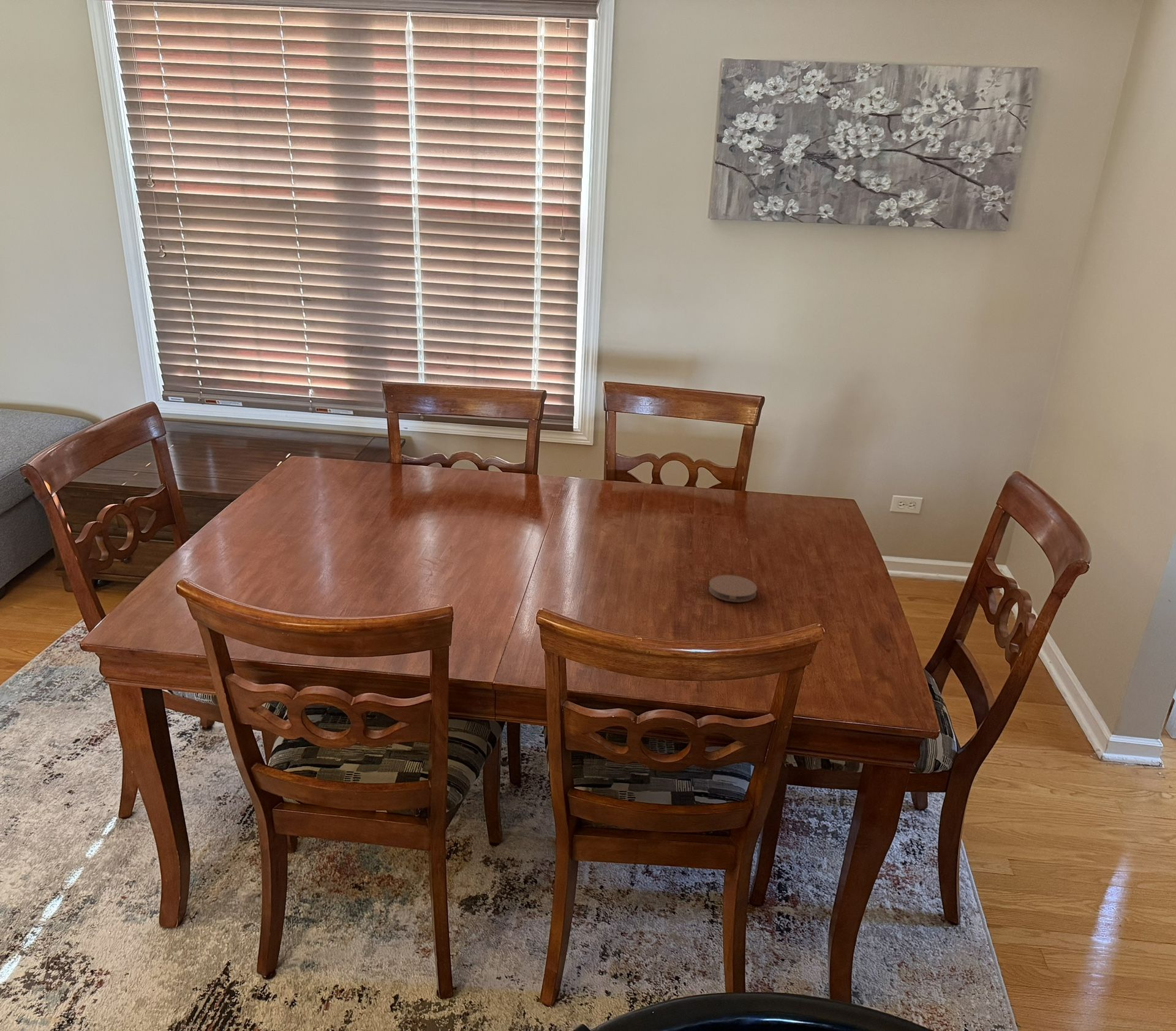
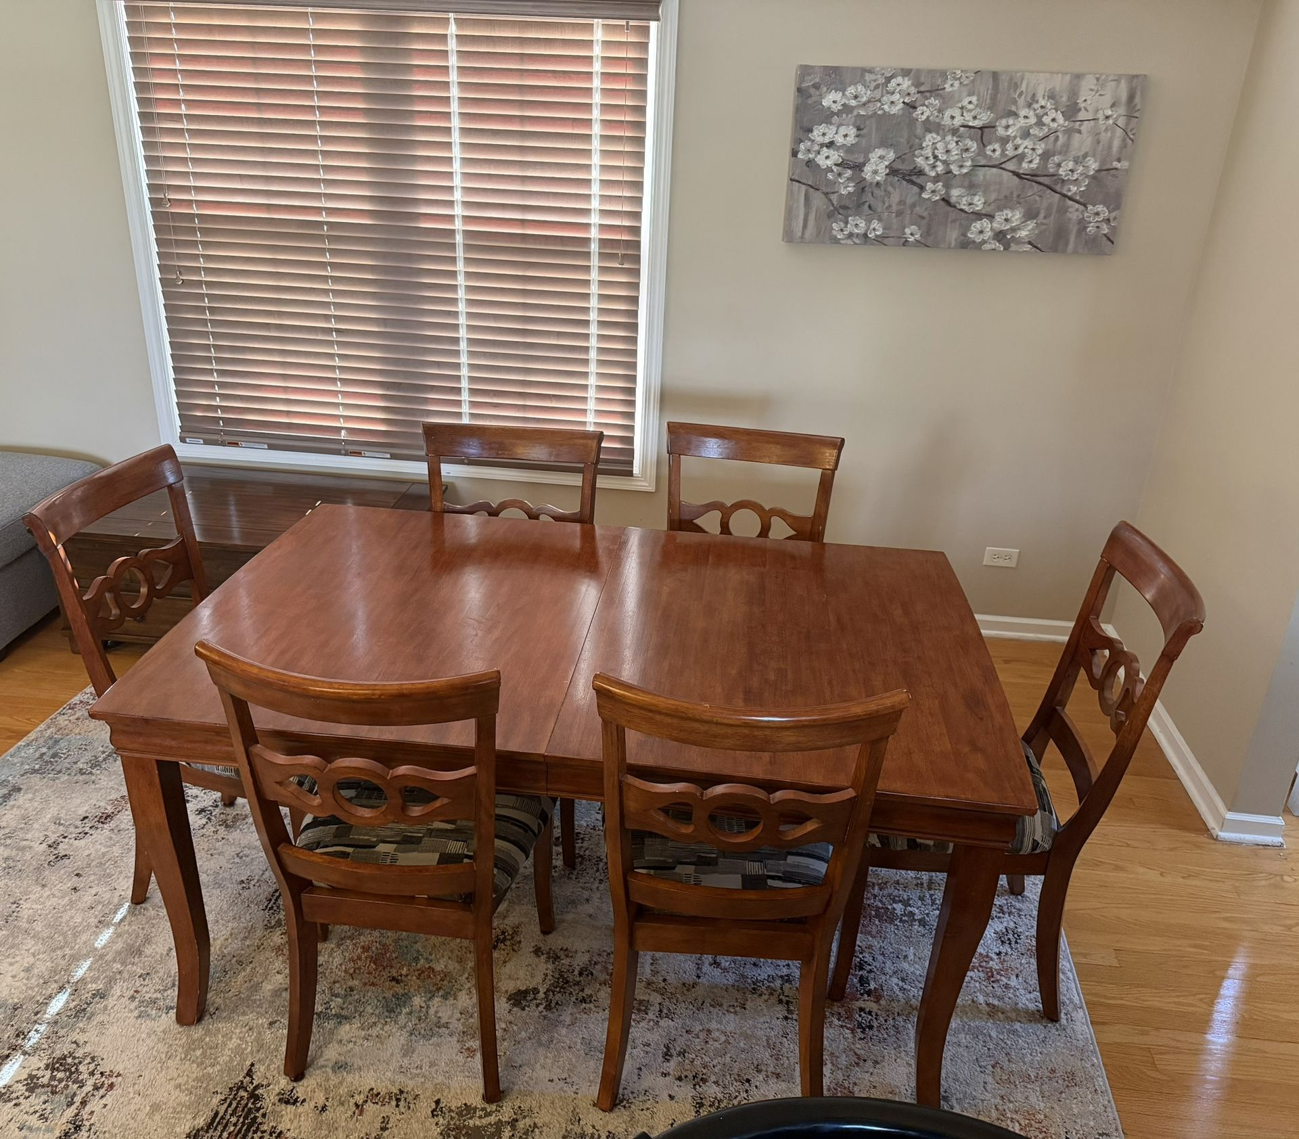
- coaster (733, 588)
